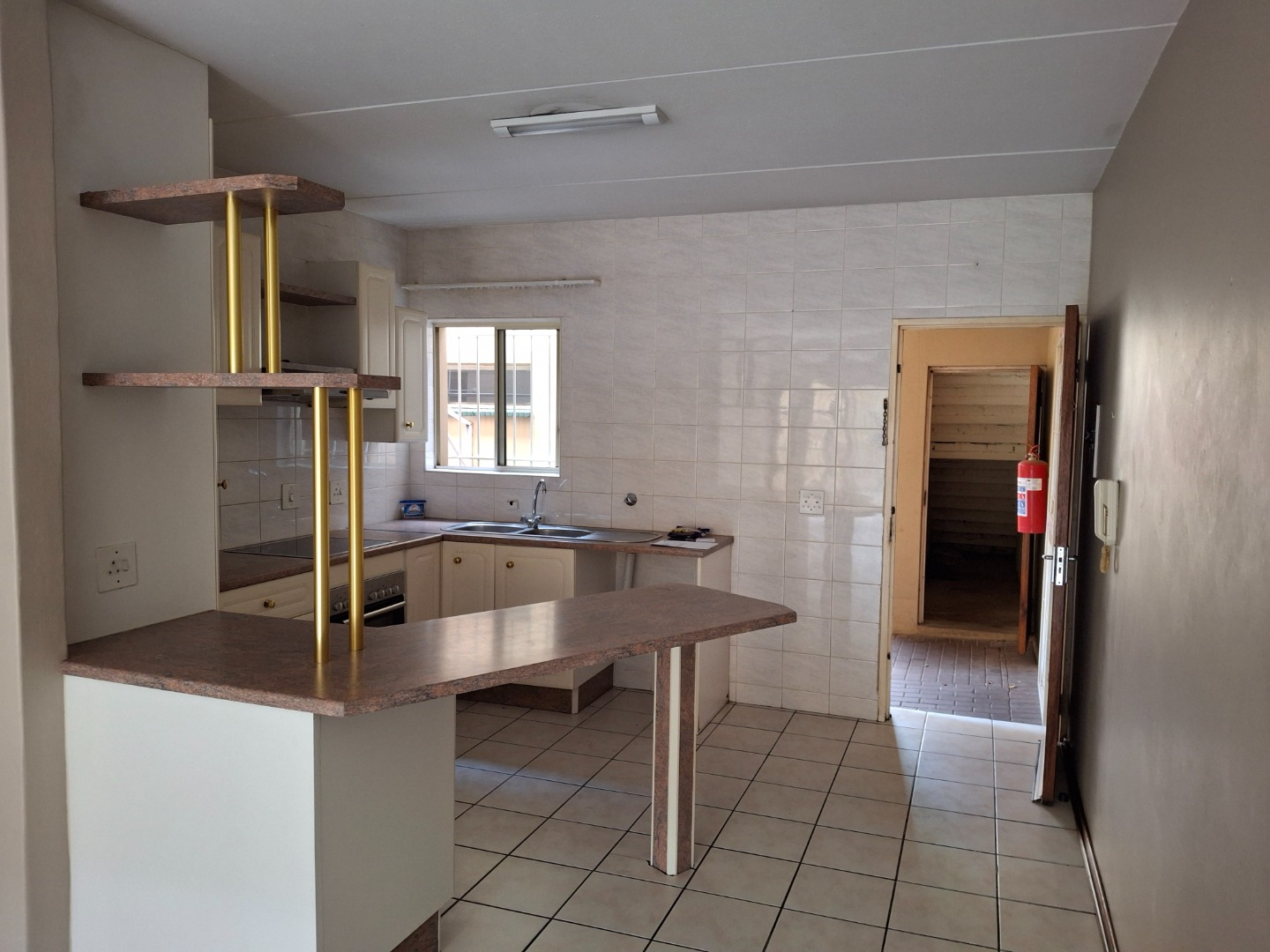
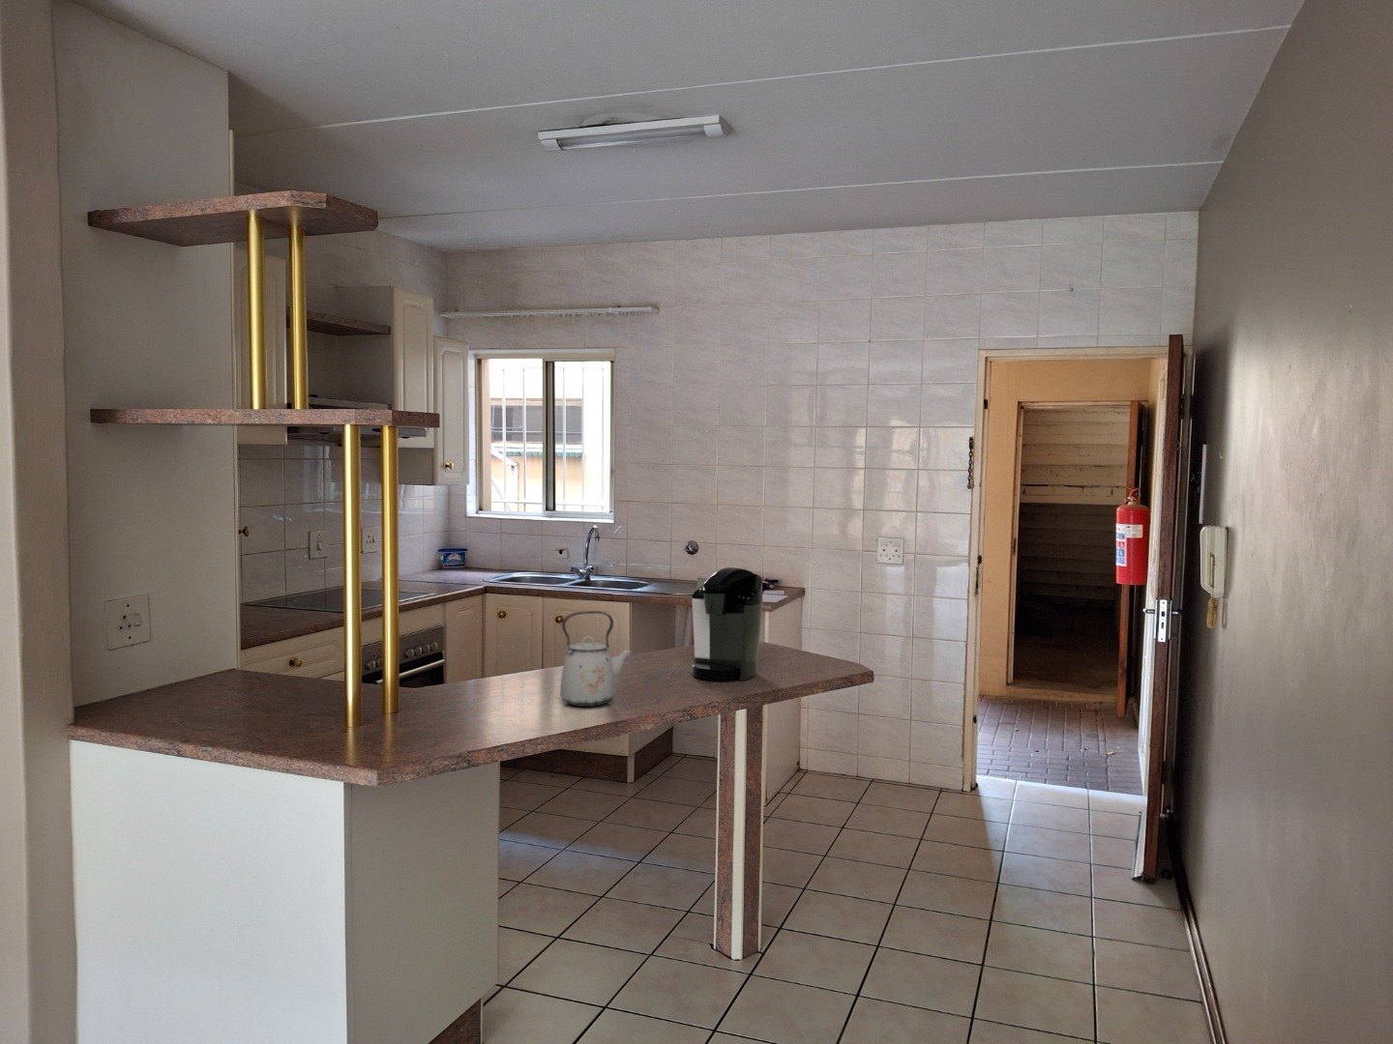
+ coffee maker (713, 617)
+ kettle (597, 657)
